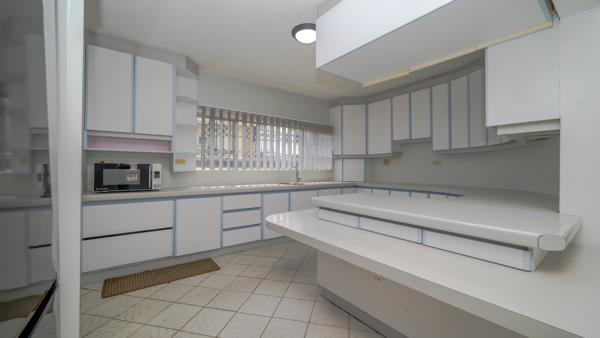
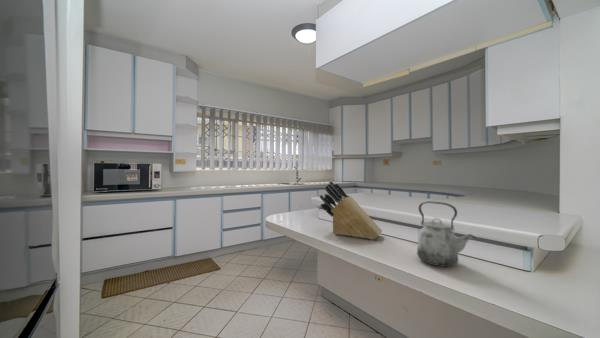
+ knife block (349, 207)
+ kettle (444, 233)
